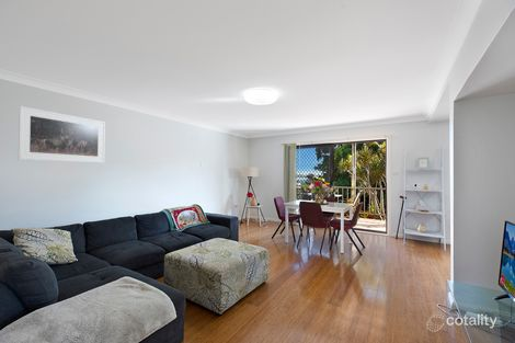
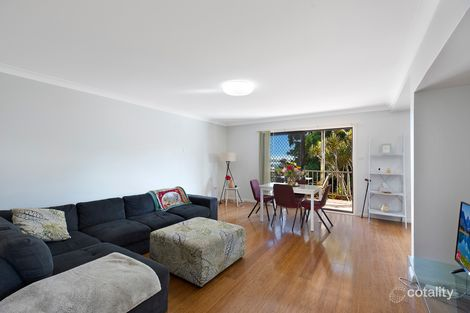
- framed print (67, 138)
